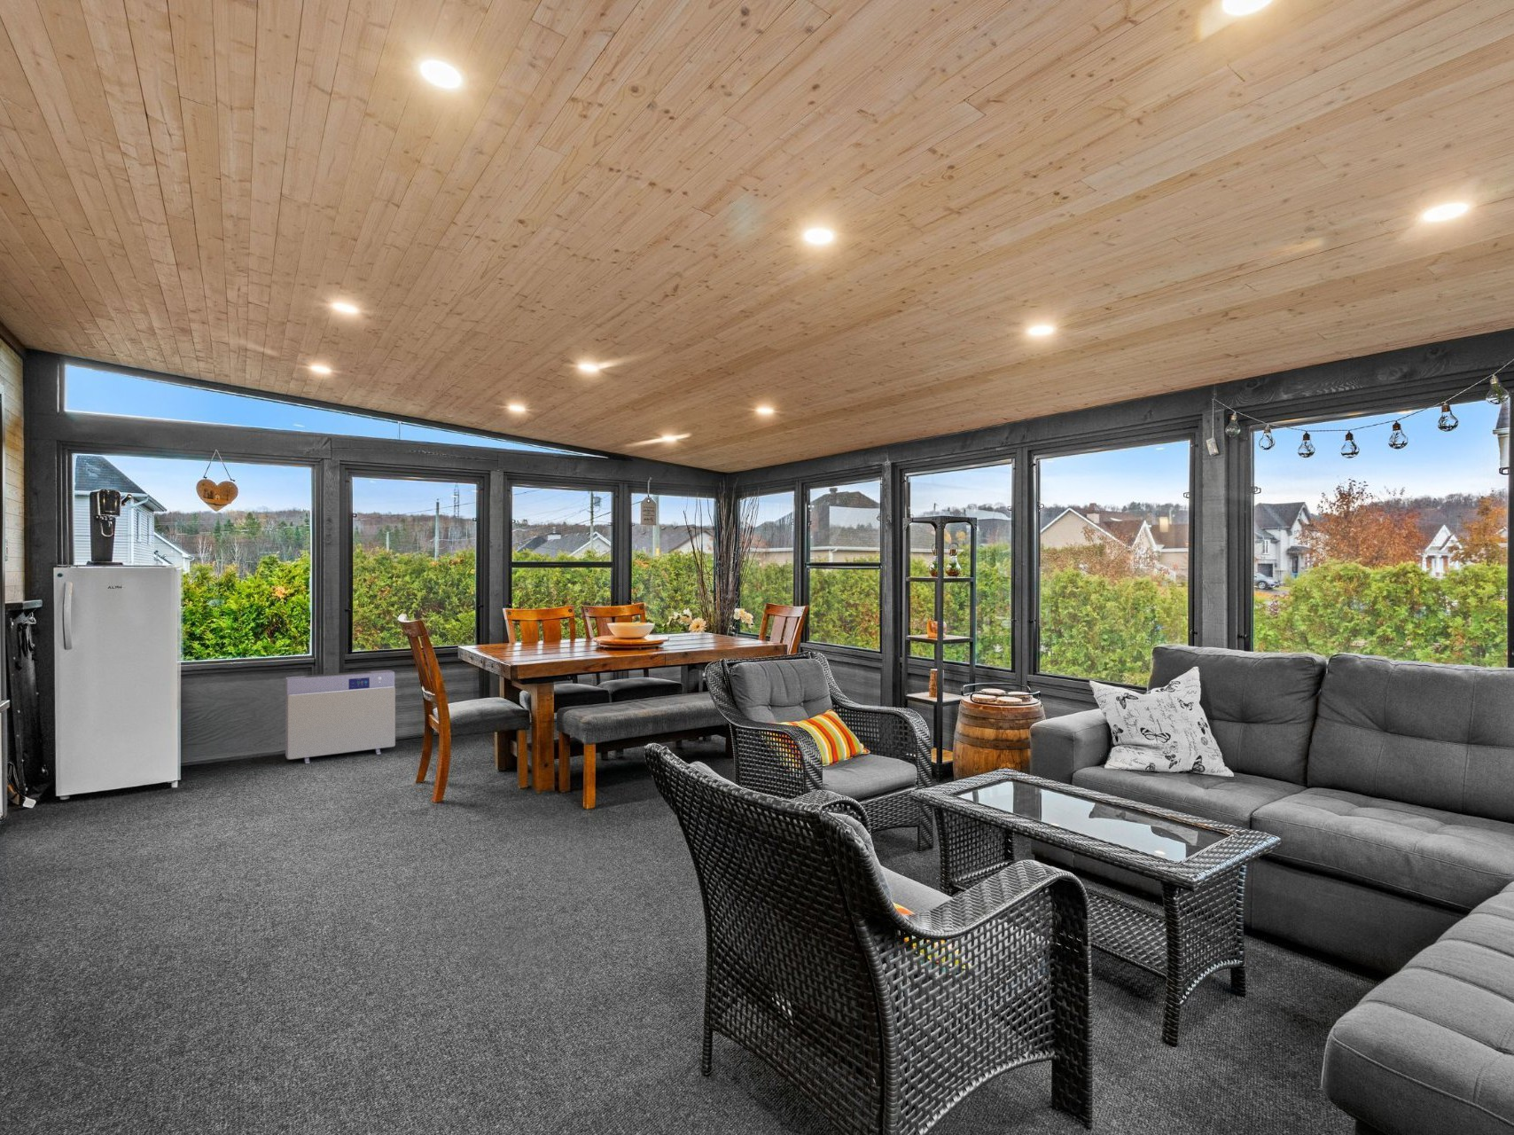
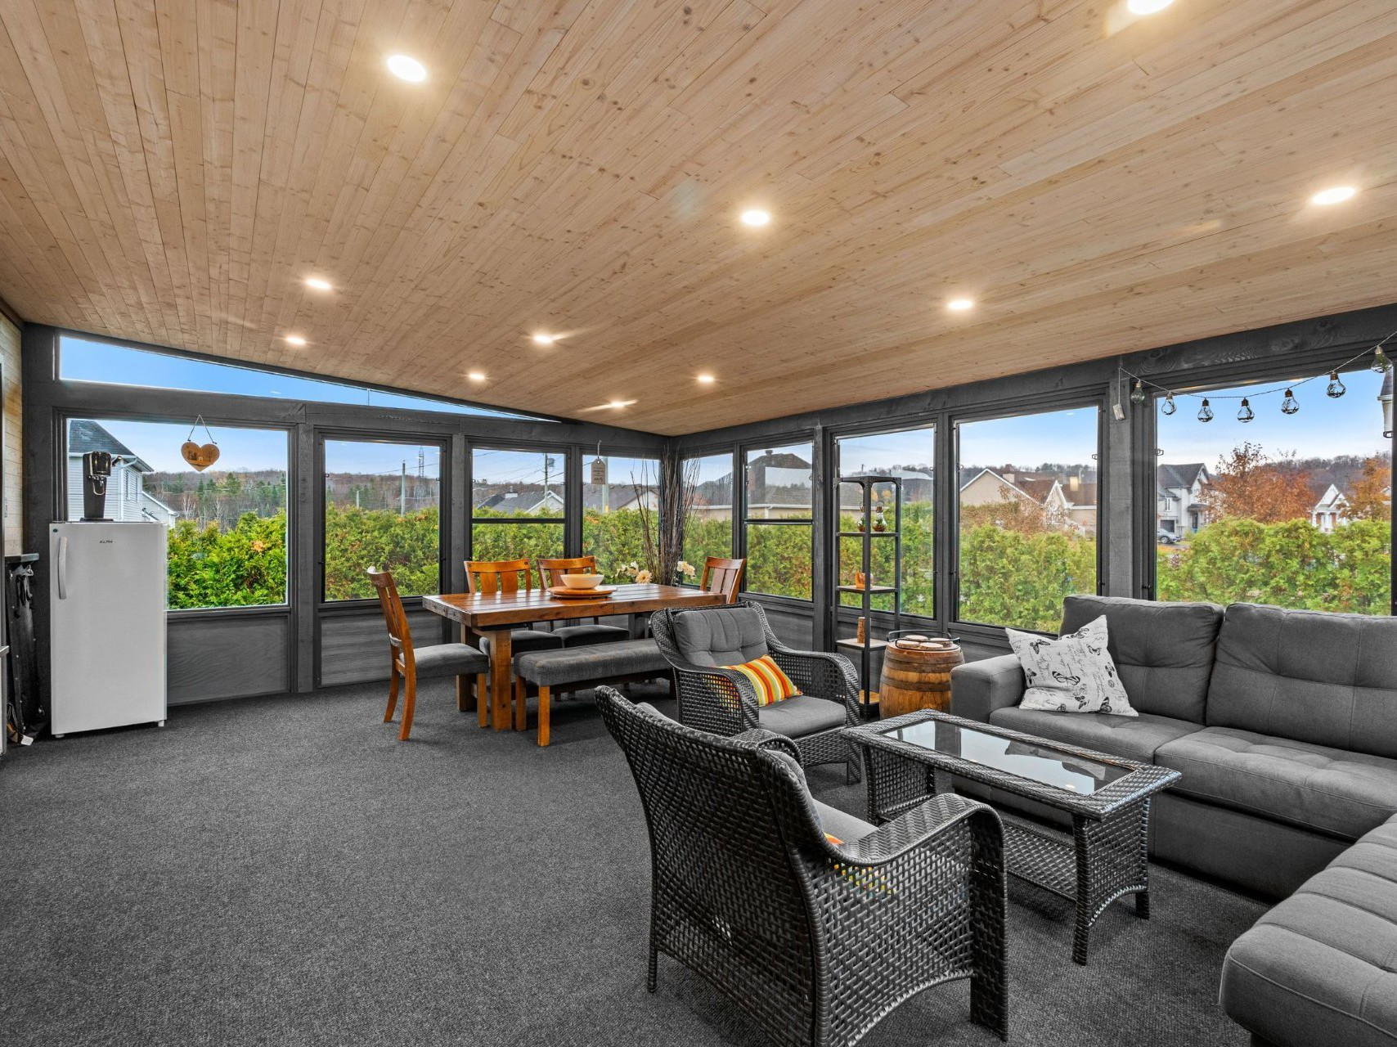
- air purifier (341, 714)
